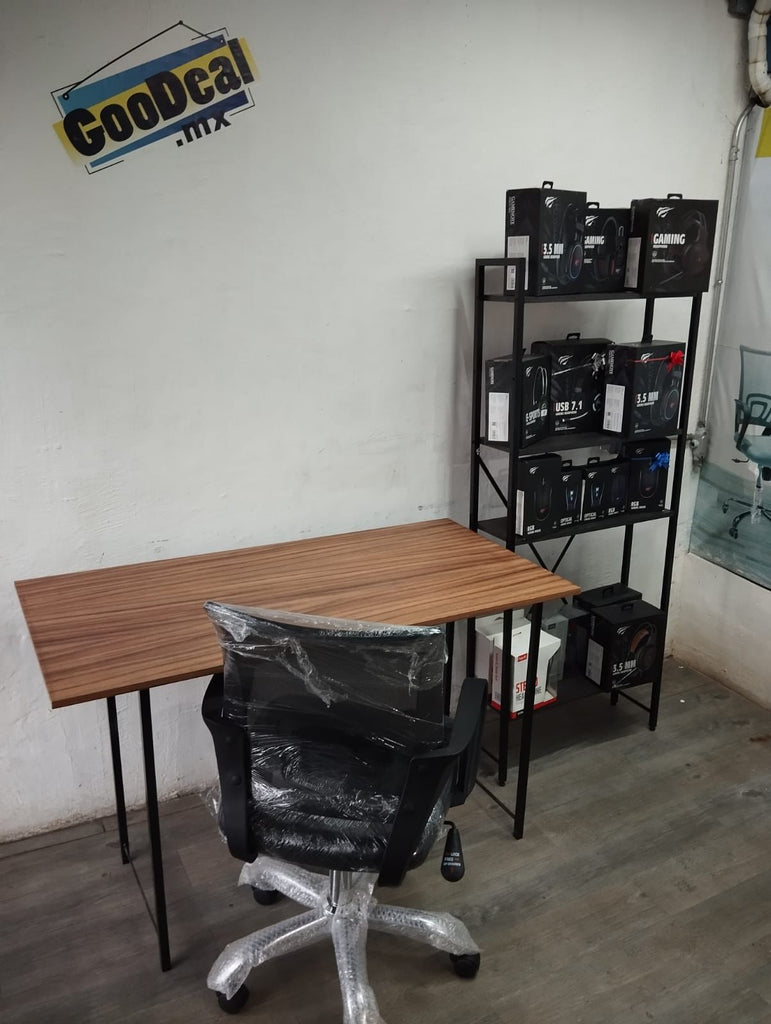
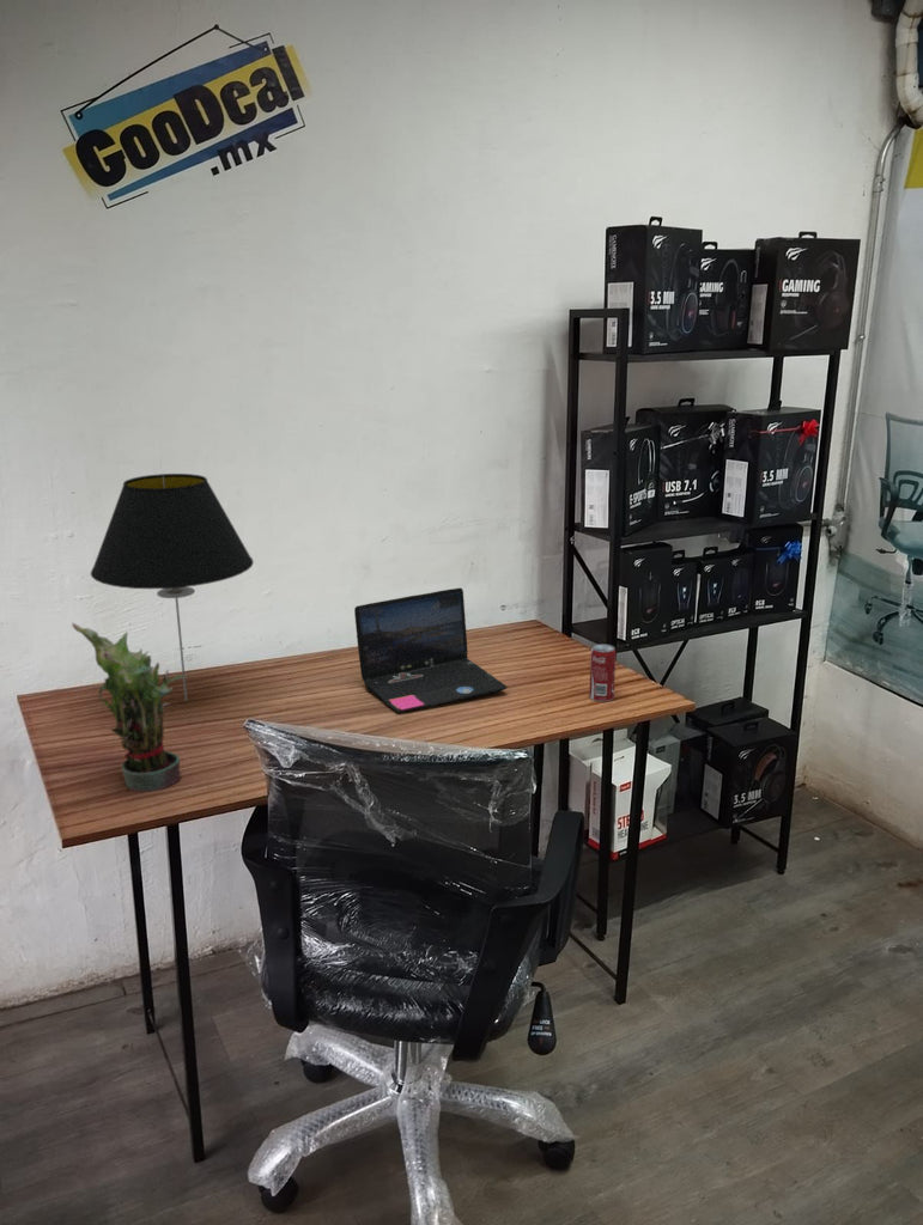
+ beverage can (602, 672)
+ table lamp (176, 593)
+ potted plant (132, 702)
+ laptop (431, 648)
